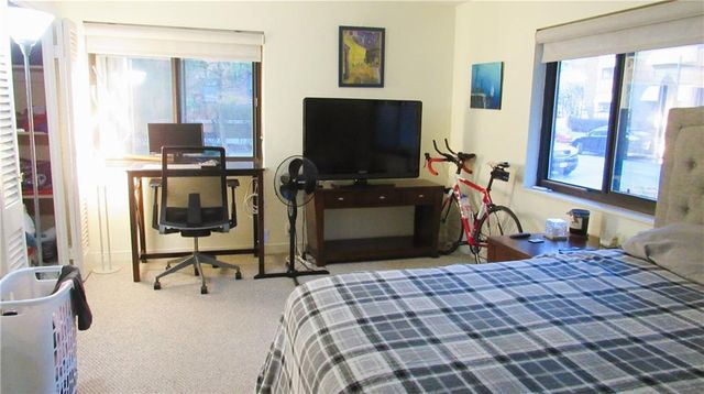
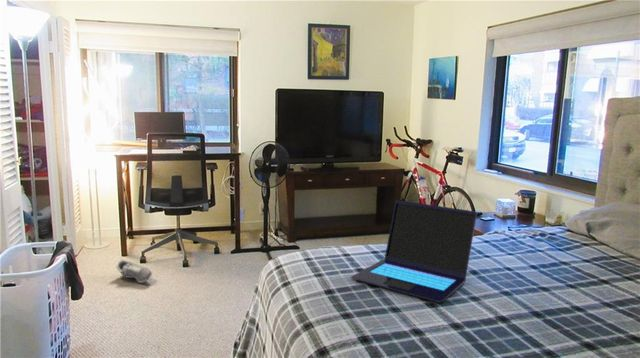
+ laptop (415, 245)
+ shoe (134, 270)
